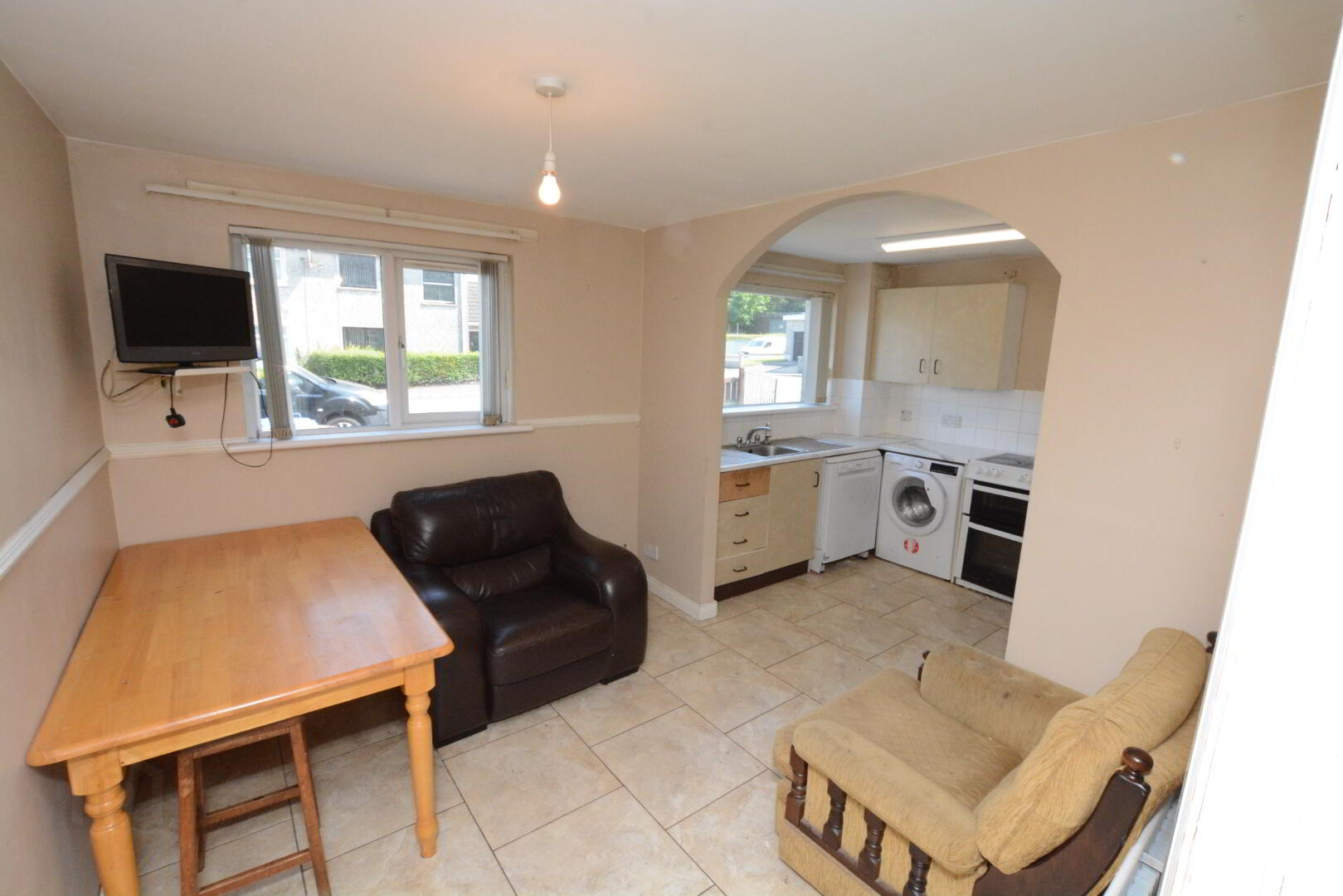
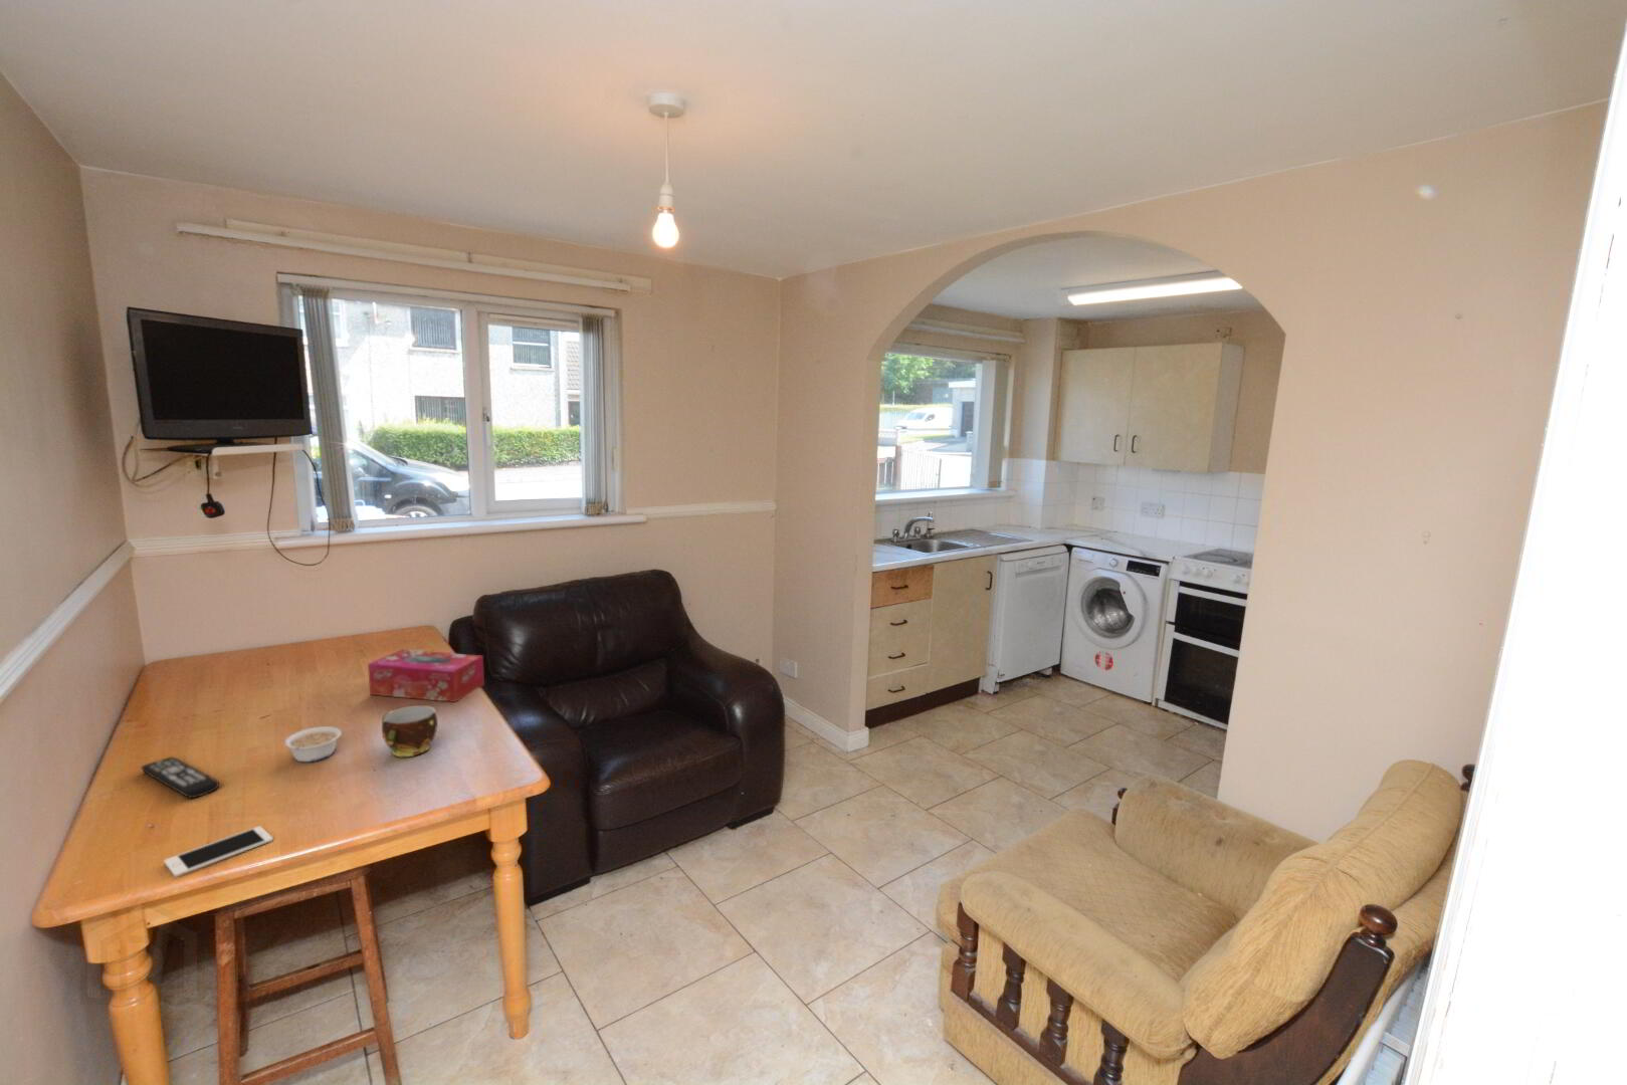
+ legume (314, 745)
+ cell phone (220, 850)
+ tissue box (428, 674)
+ cup (409, 733)
+ remote control (179, 776)
